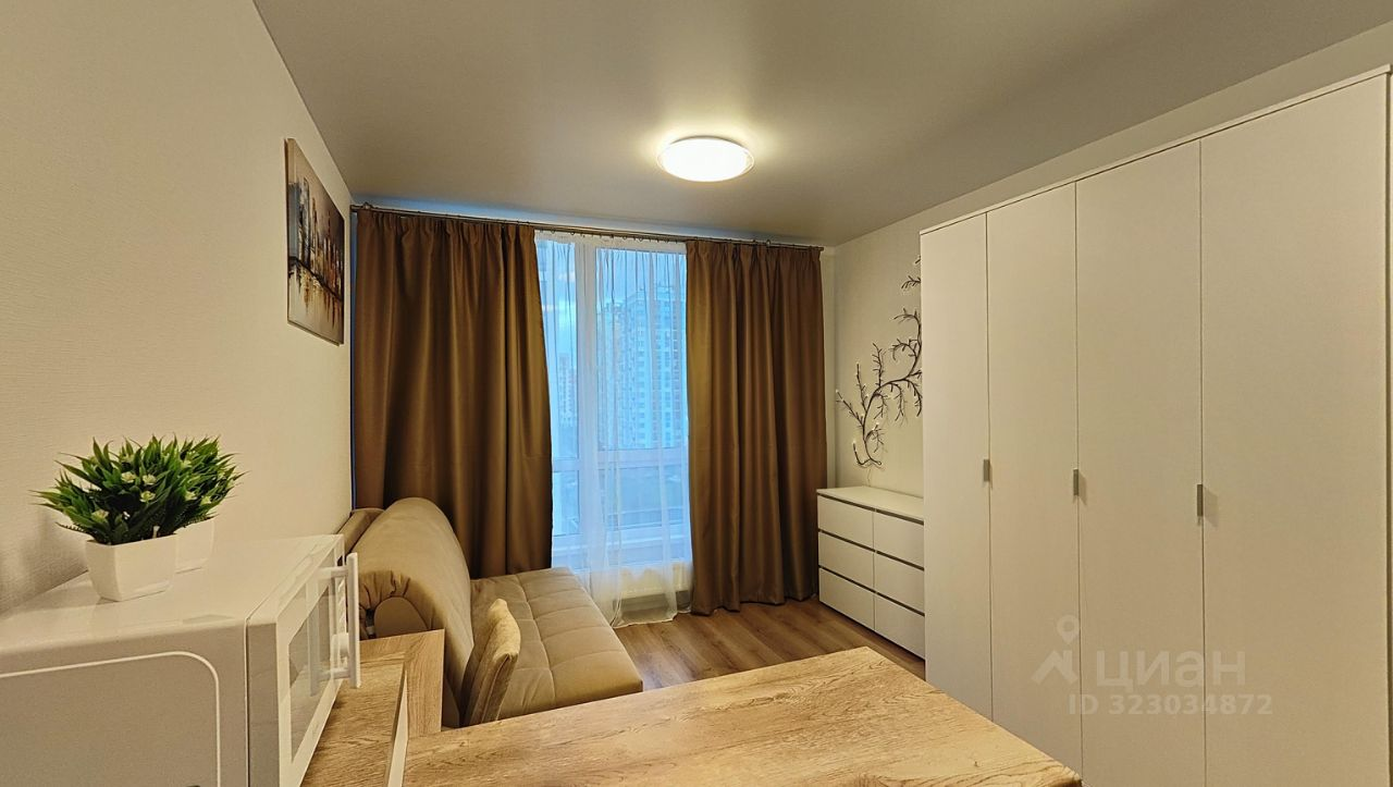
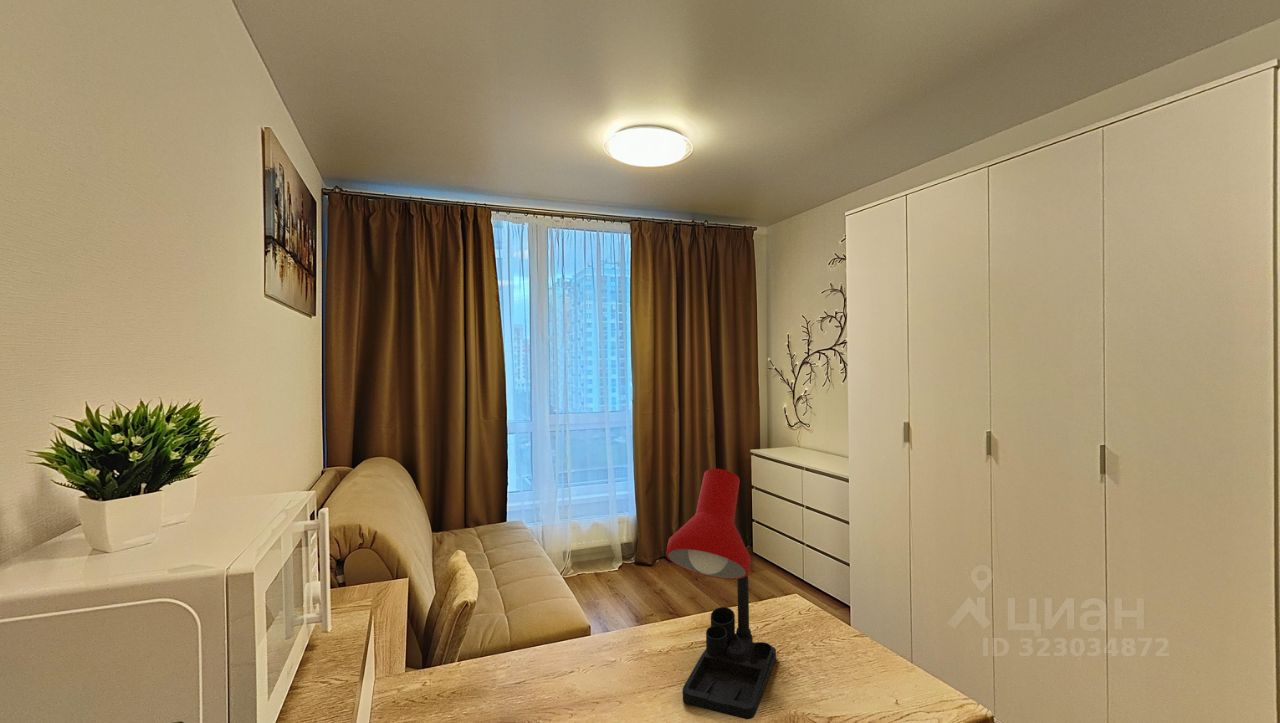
+ desk lamp (725, 575)
